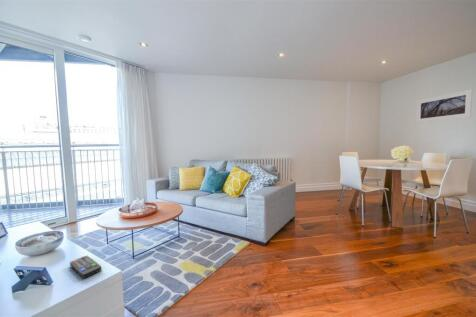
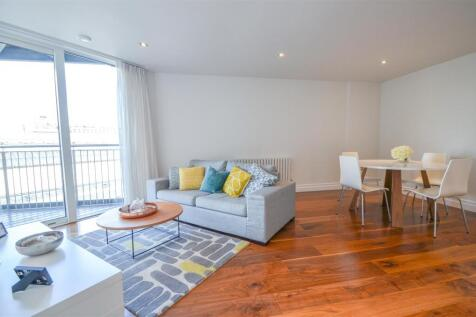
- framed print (441, 107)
- remote control (85, 265)
